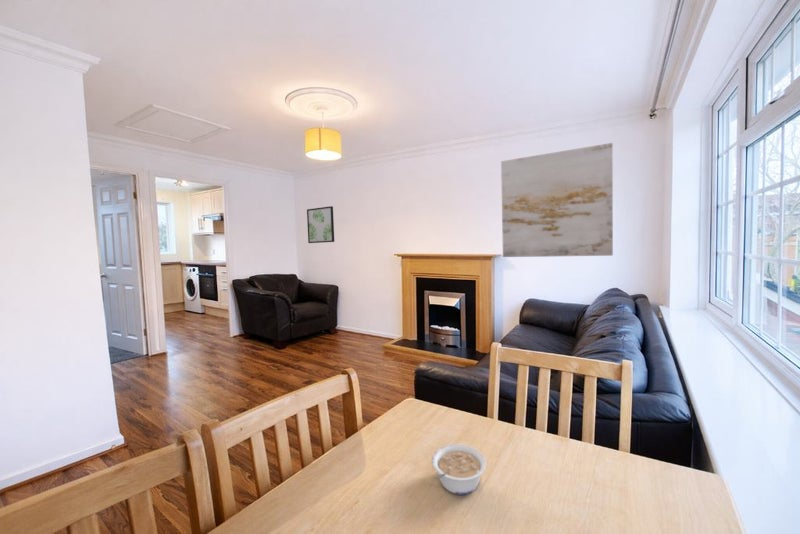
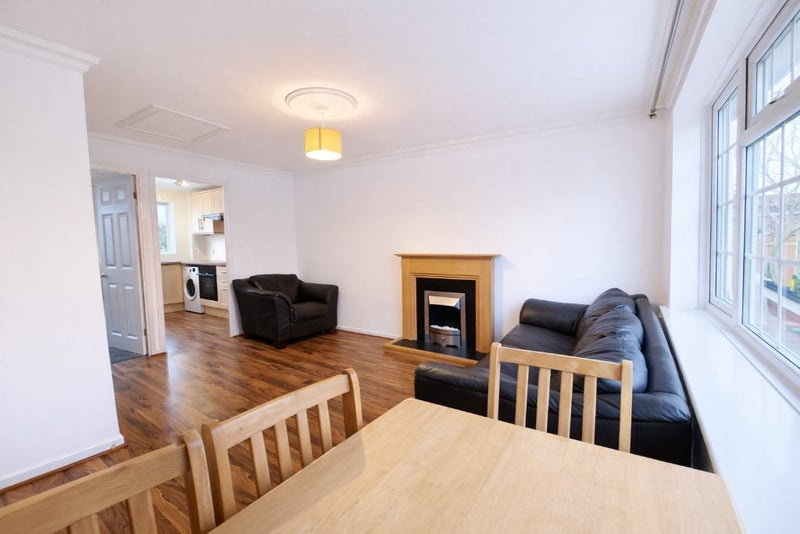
- legume (459, 470)
- wall art (320, 225)
- wall art (553, 205)
